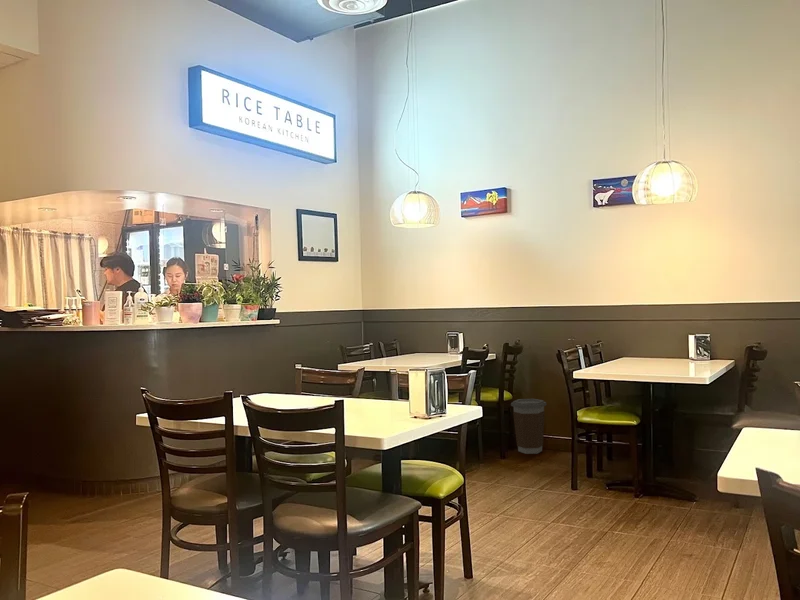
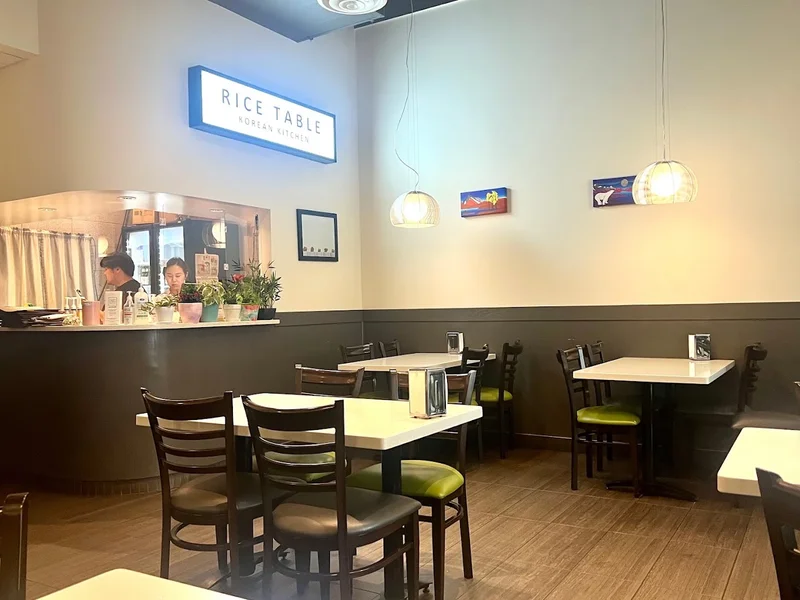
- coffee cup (529, 426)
